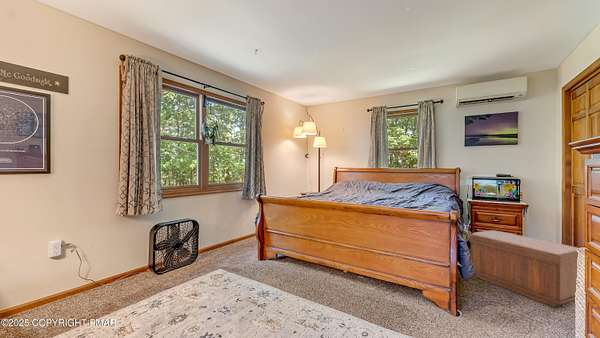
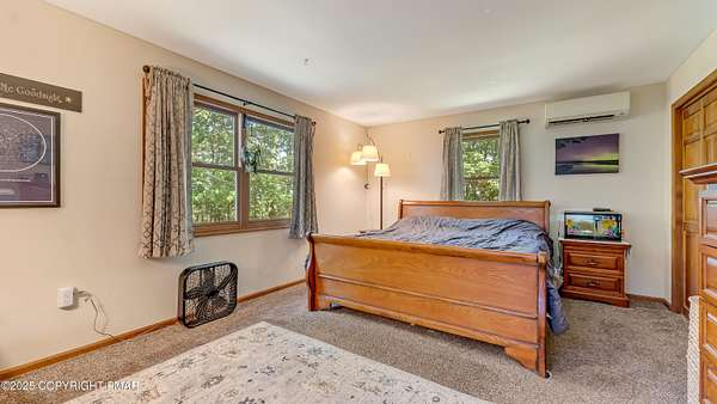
- bench (520, 262)
